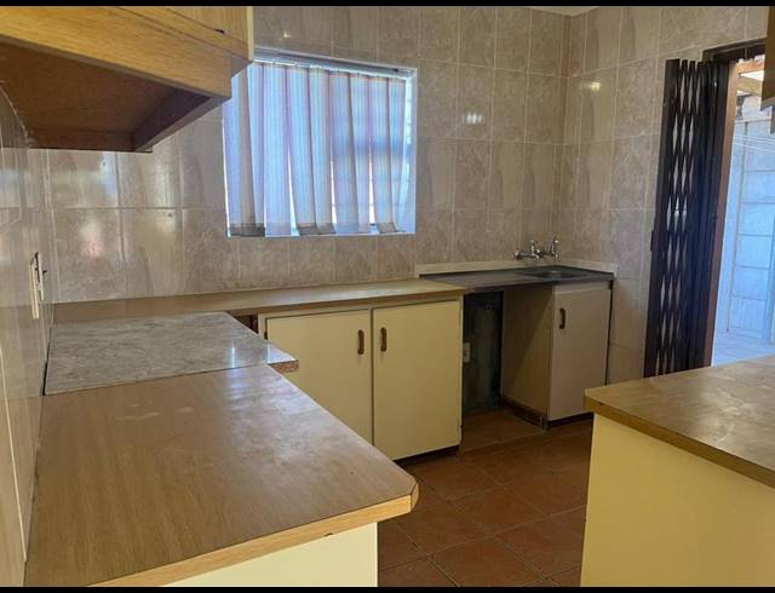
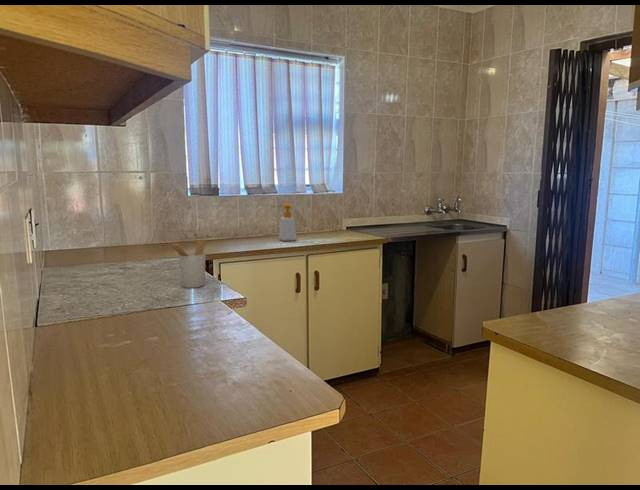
+ utensil holder (187, 262)
+ soap bottle (284, 222)
